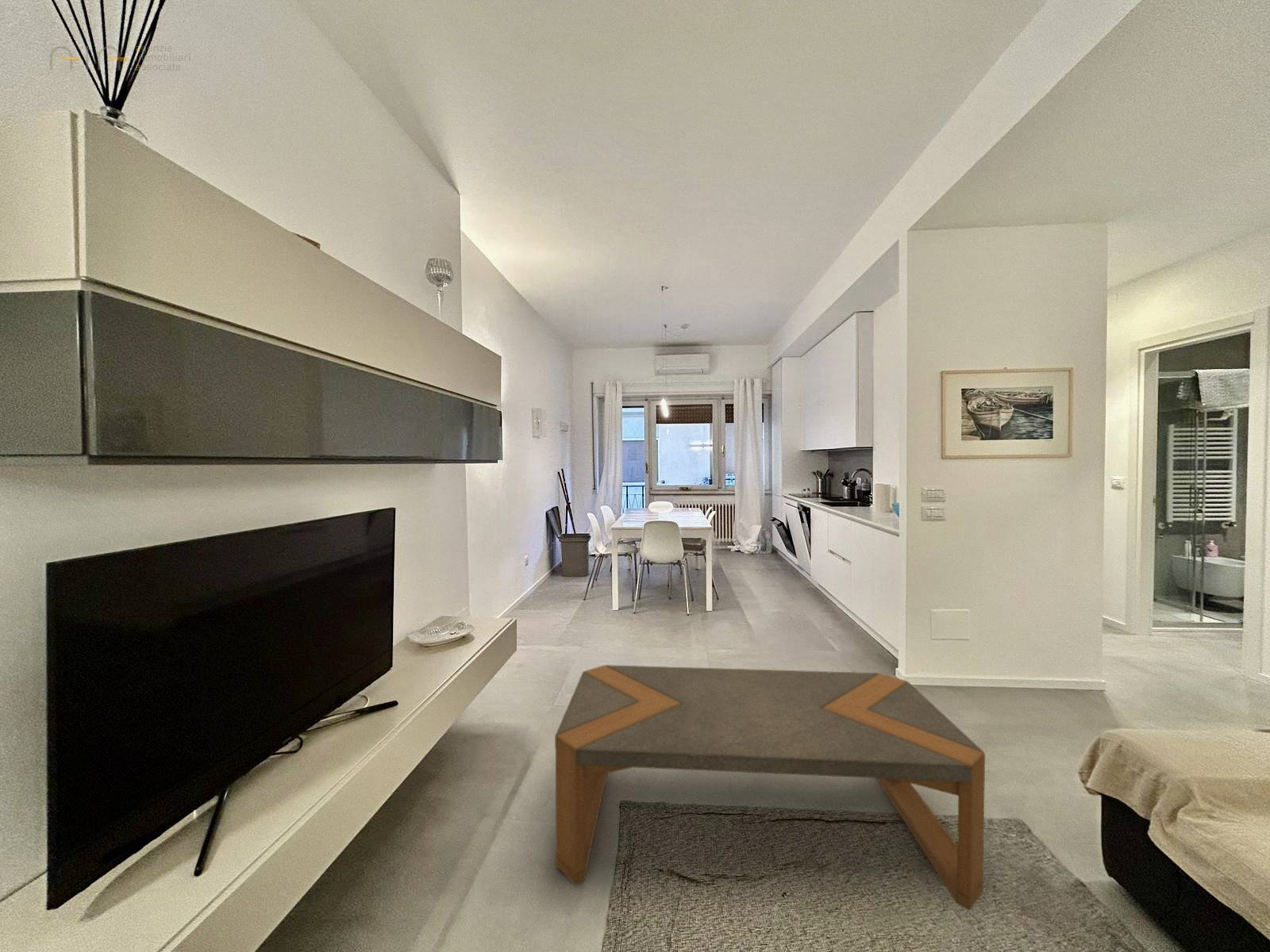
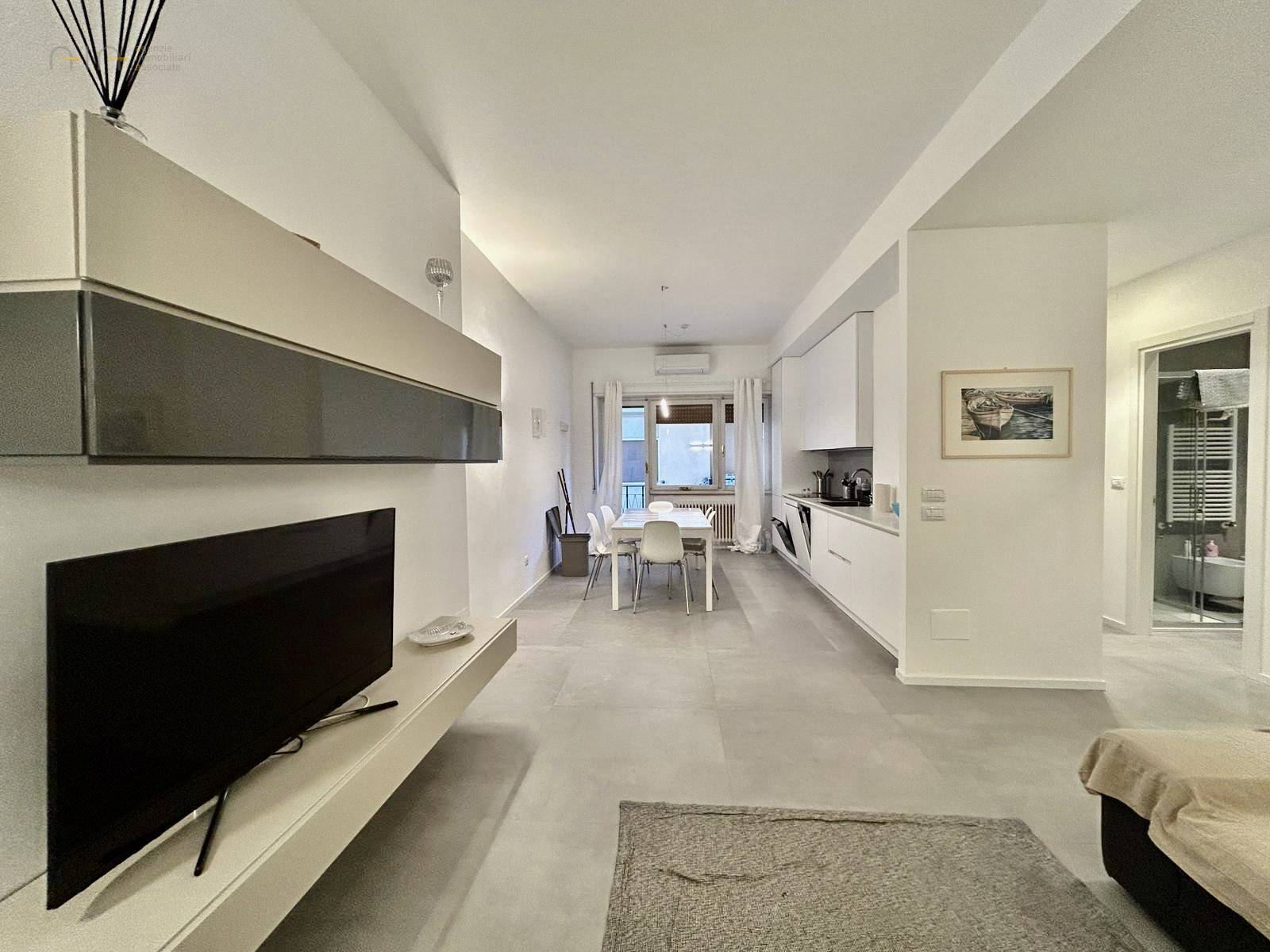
- coffee table (750, 763)
